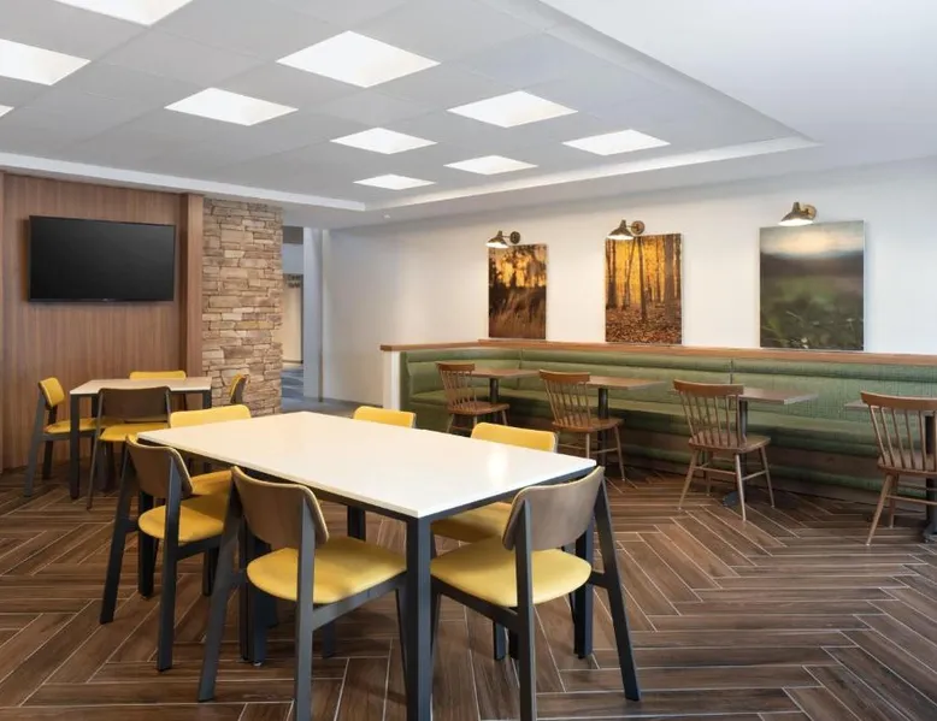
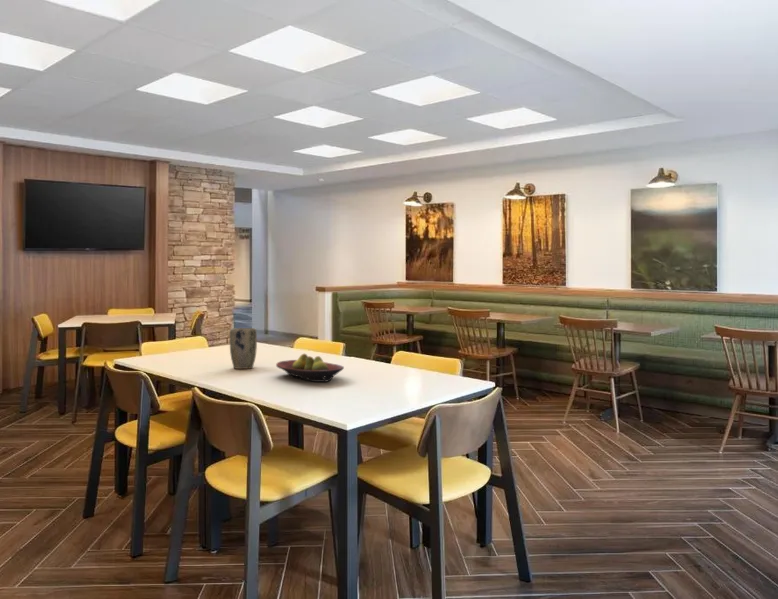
+ plant pot (243, 348)
+ fruit bowl (309, 366)
